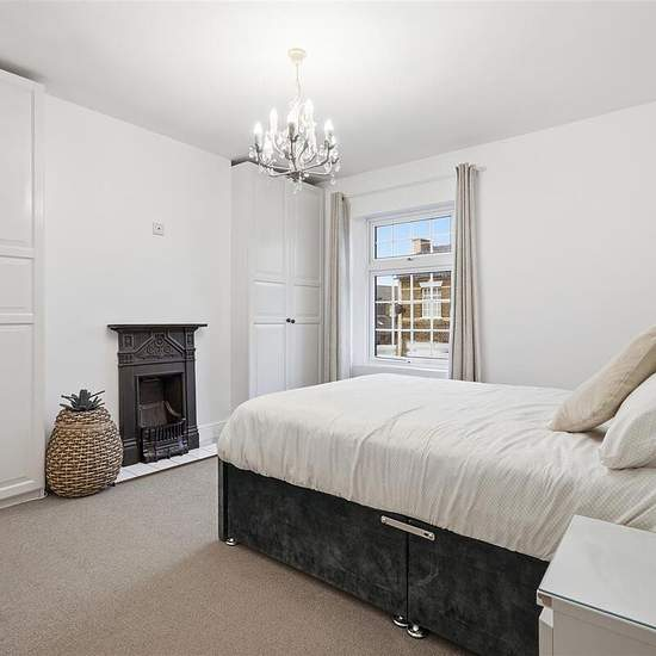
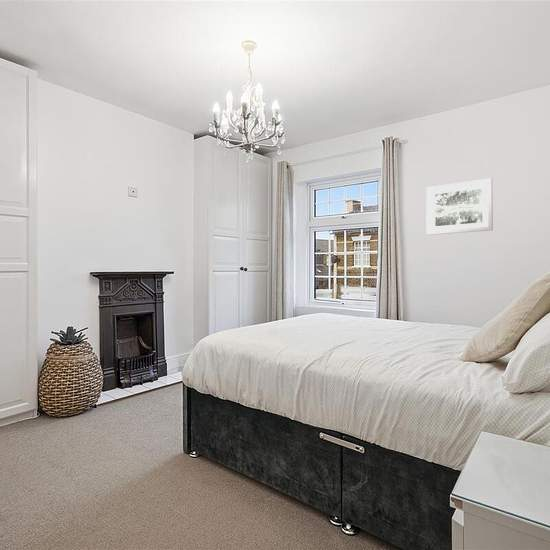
+ wall art (457, 207)
